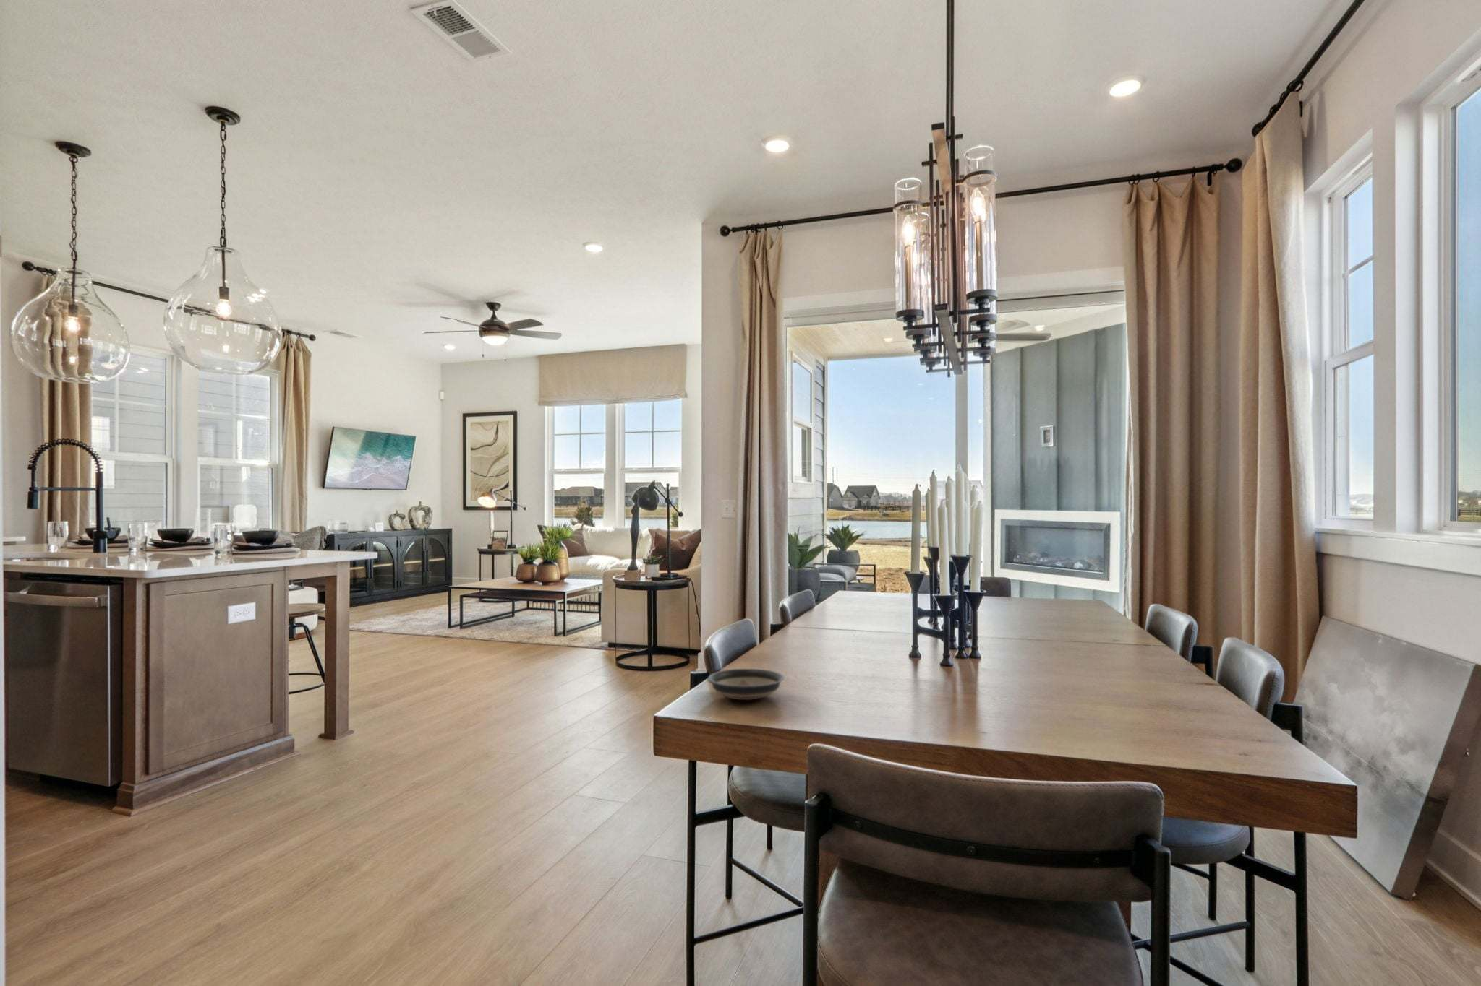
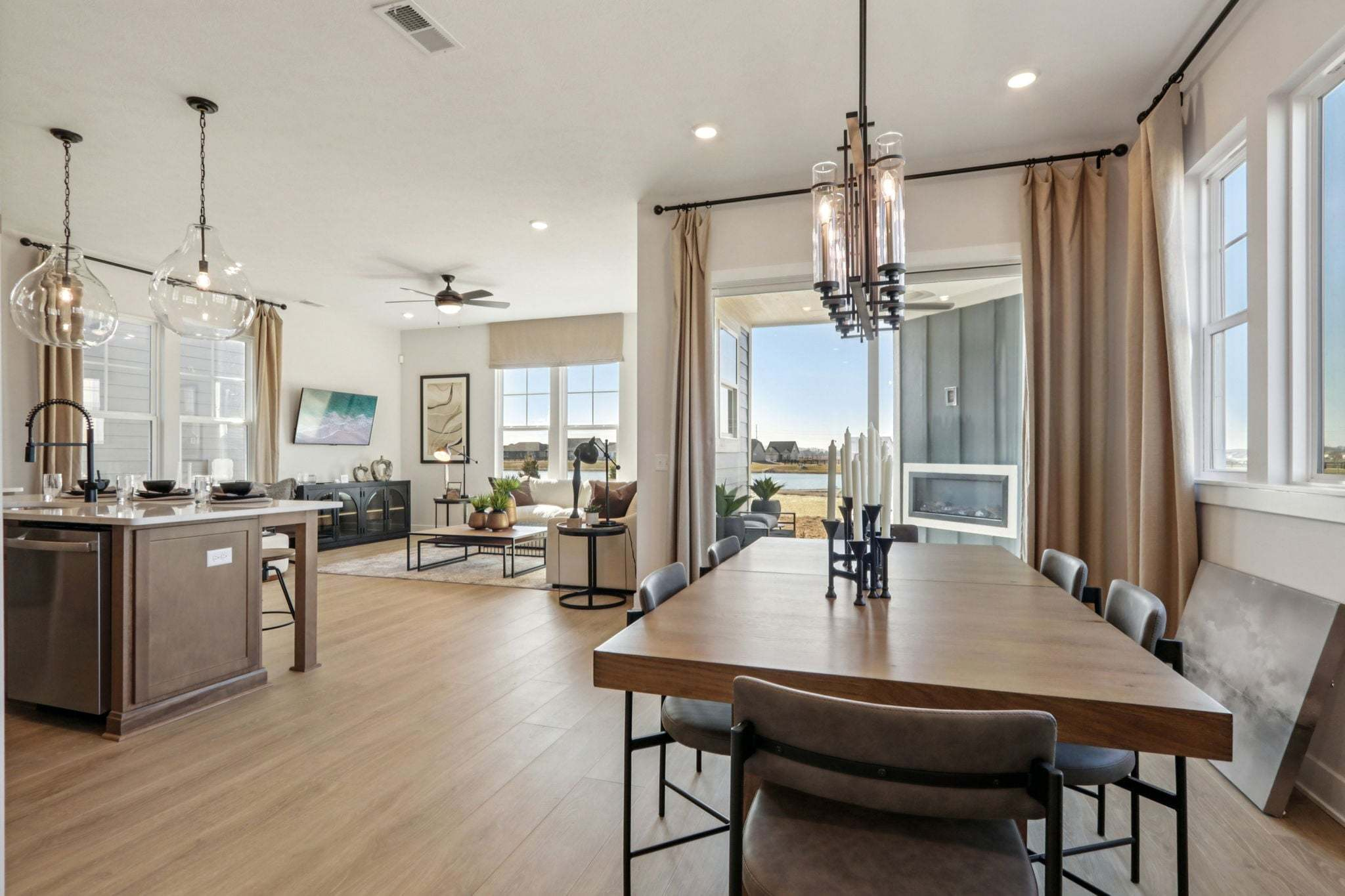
- saucer (745, 687)
